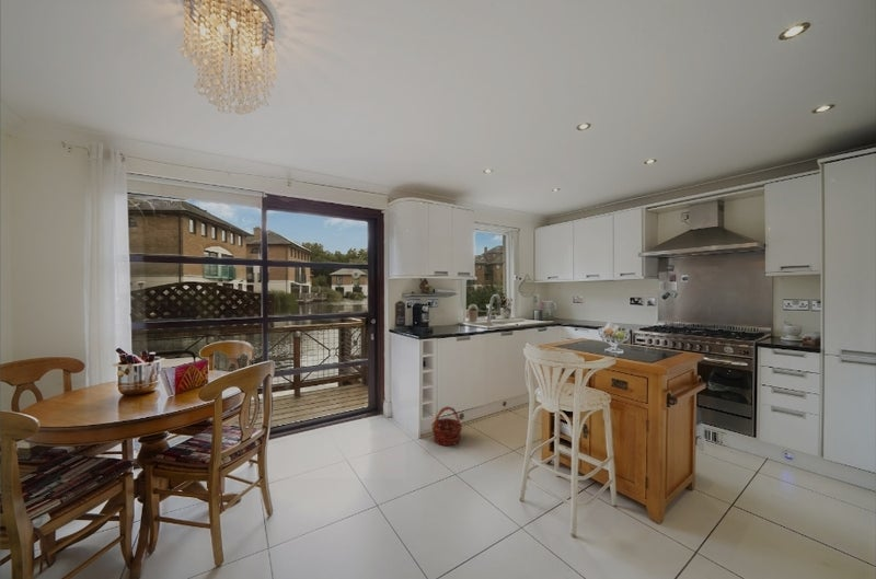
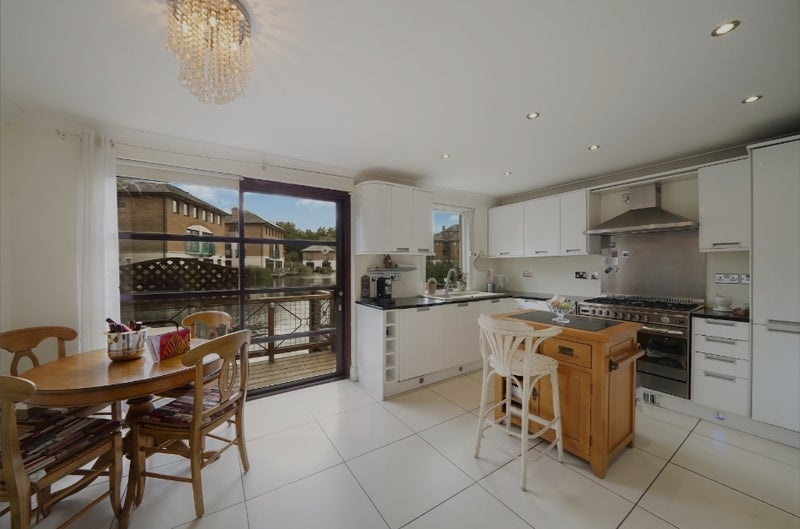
- basket (446, 422)
